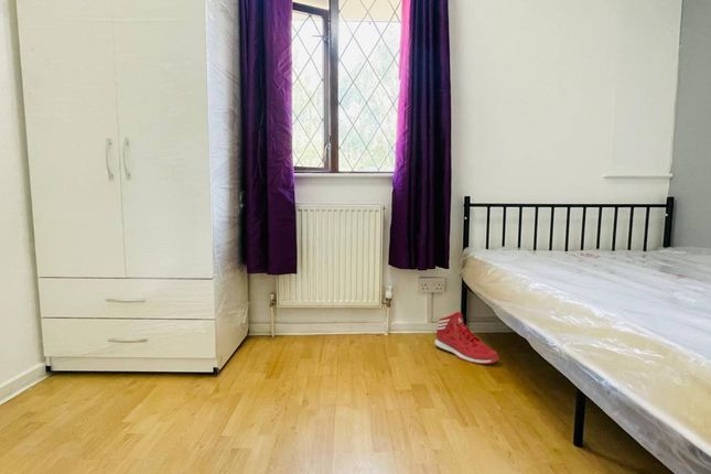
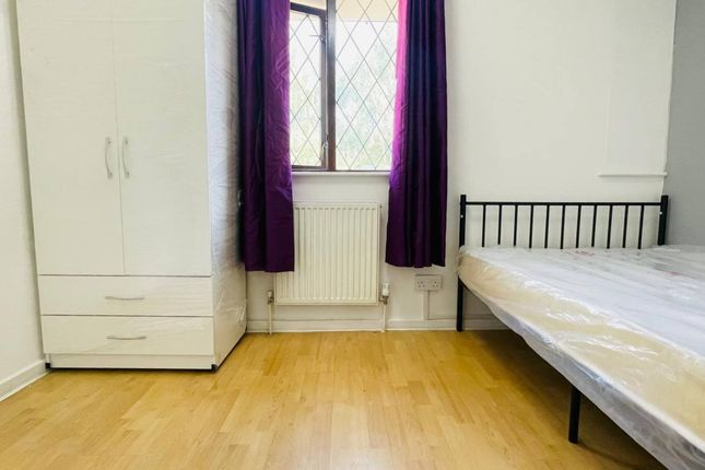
- sneaker (465, 335)
